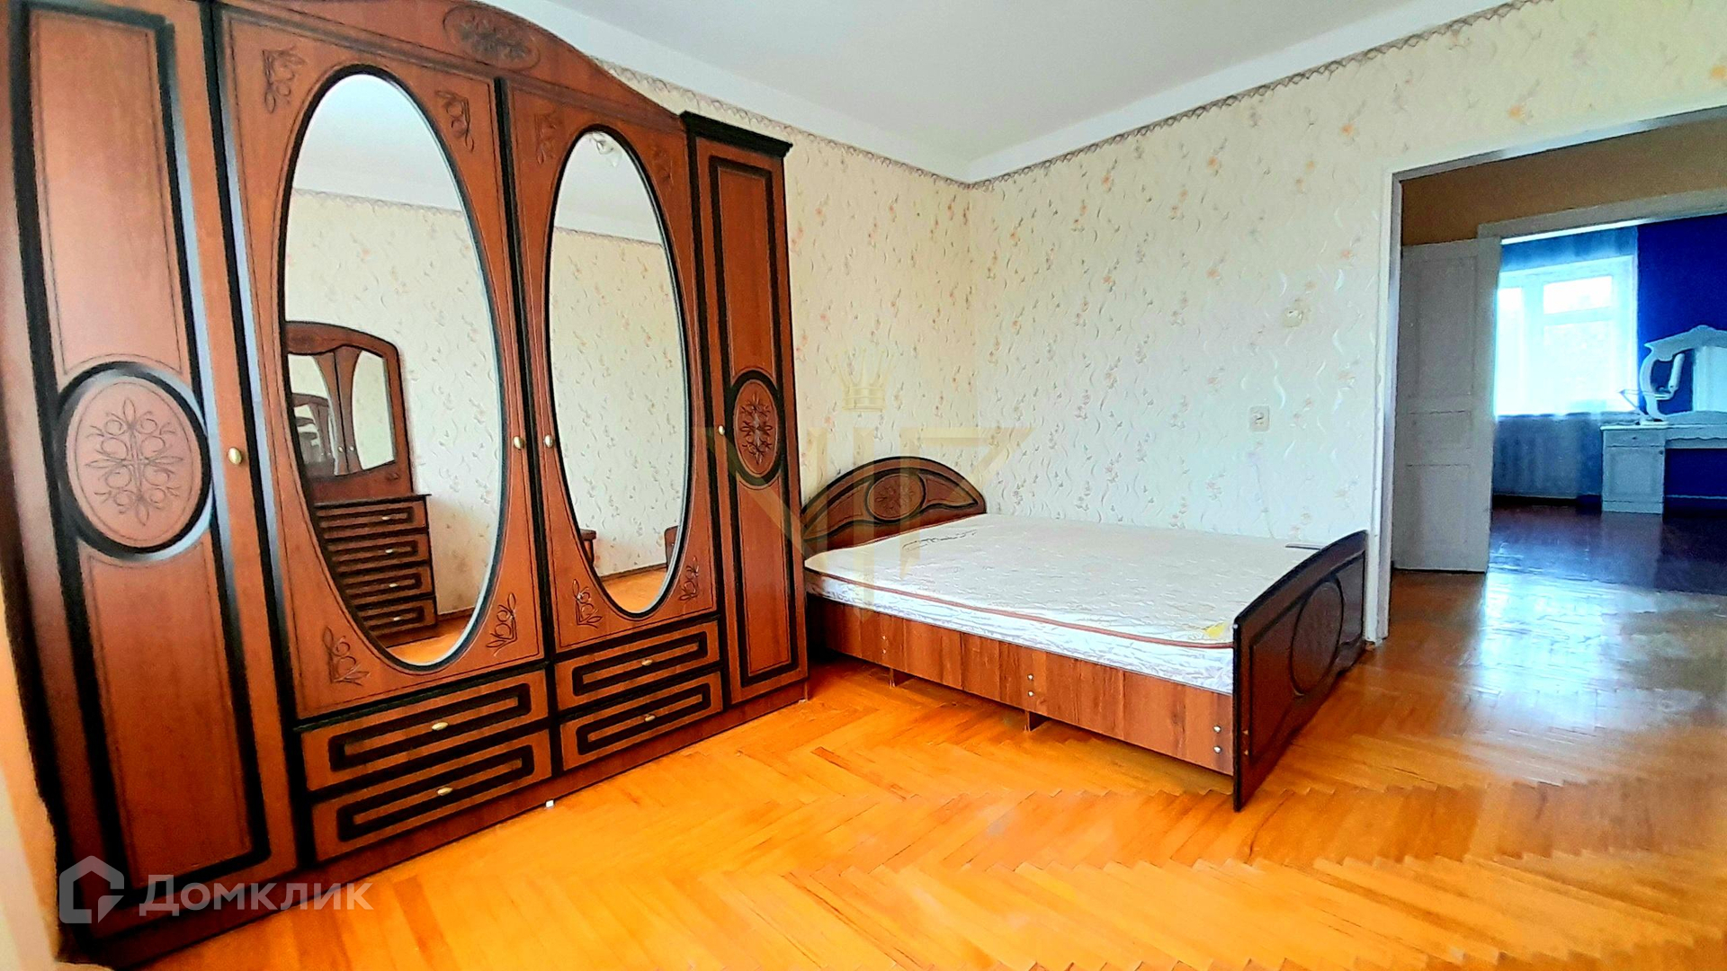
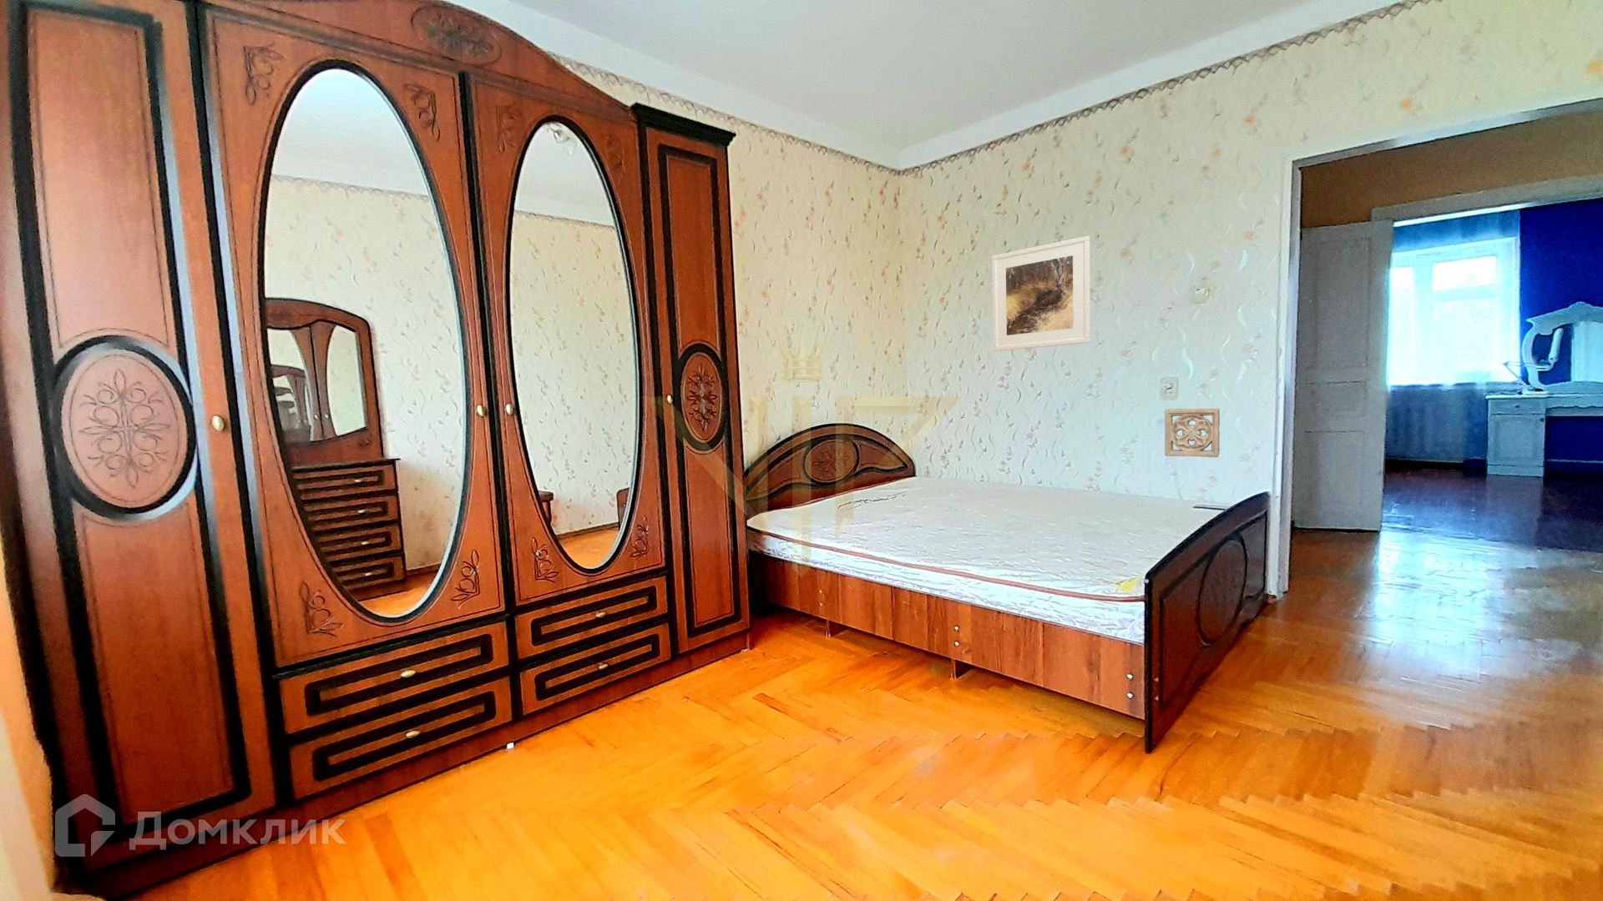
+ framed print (1038, 297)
+ wall ornament (1192, 433)
